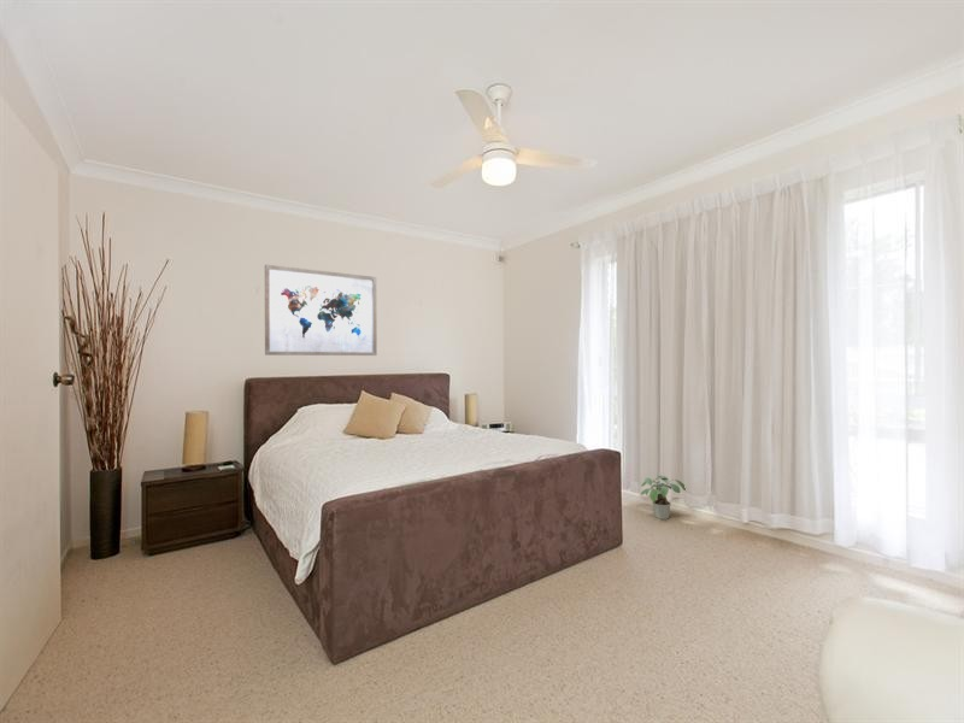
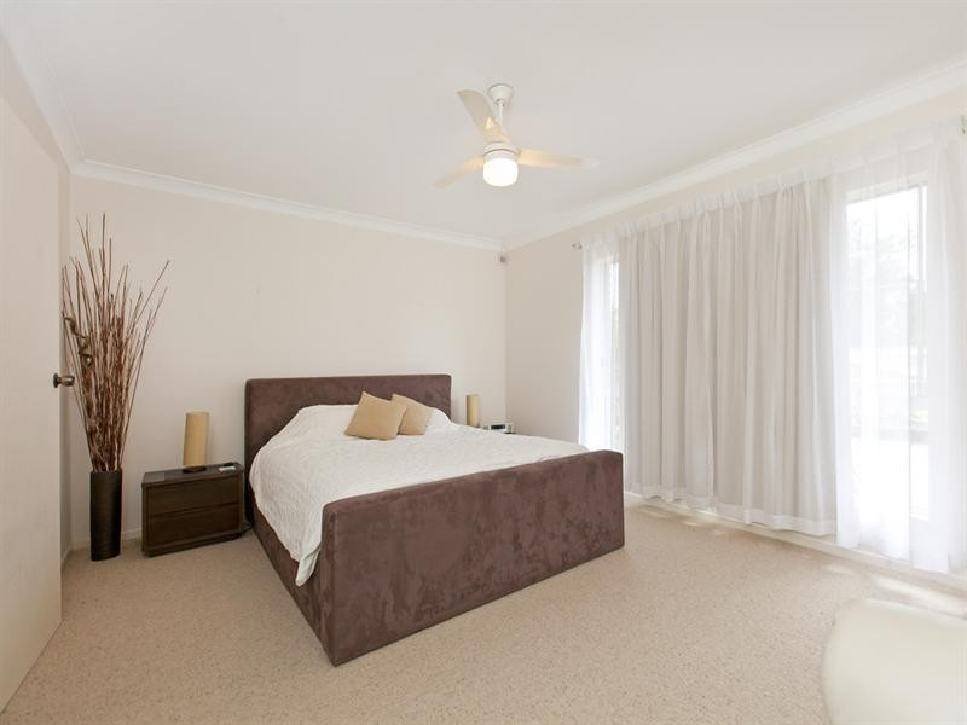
- potted plant (658, 496)
- wall art (324, 313)
